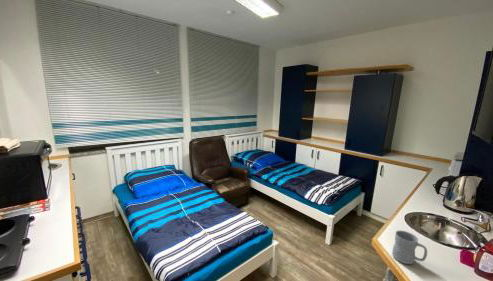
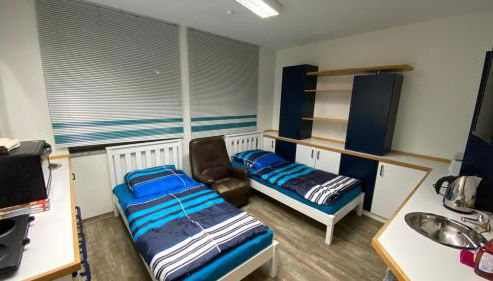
- mug (409, 249)
